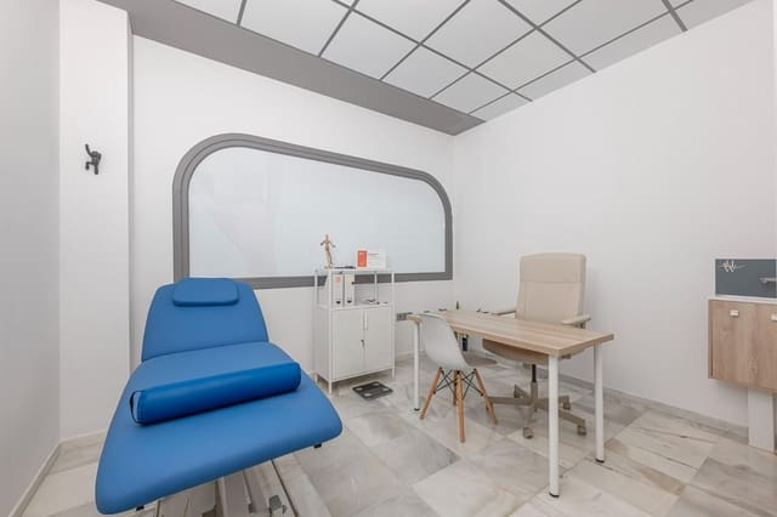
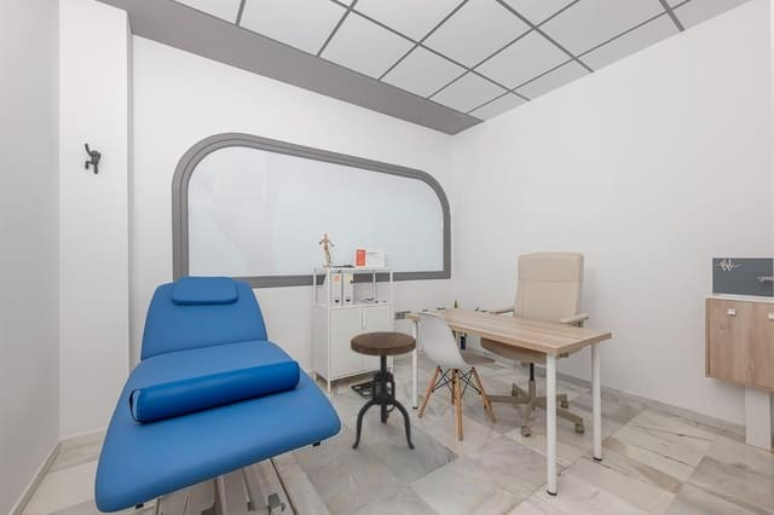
+ side table (383, 388)
